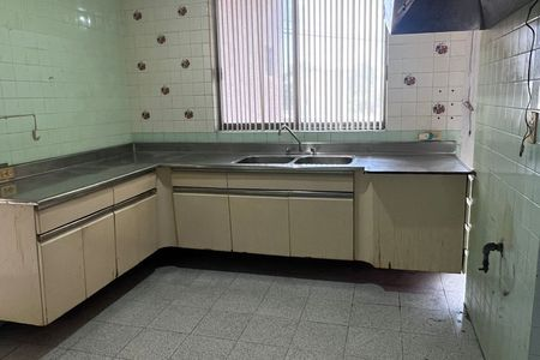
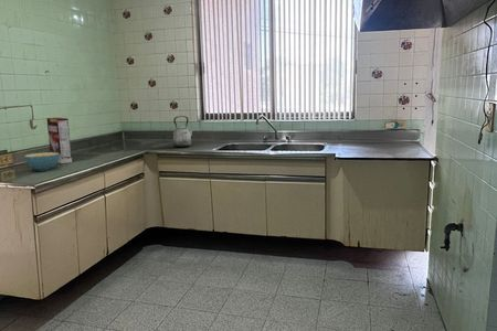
+ cereal bowl (42, 162)
+ cereal box (59, 139)
+ kettle (183, 130)
